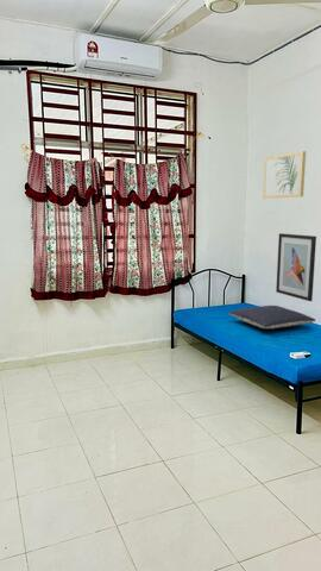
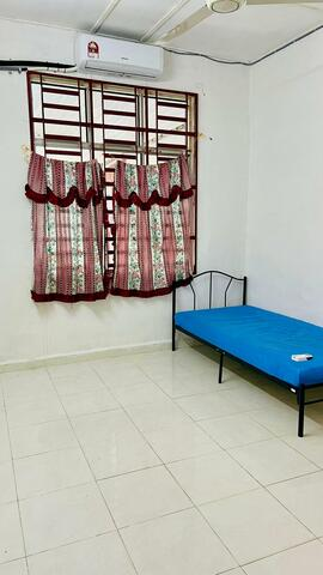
- wall art (295, 265)
- pillow (270, 316)
- wall art (283, 176)
